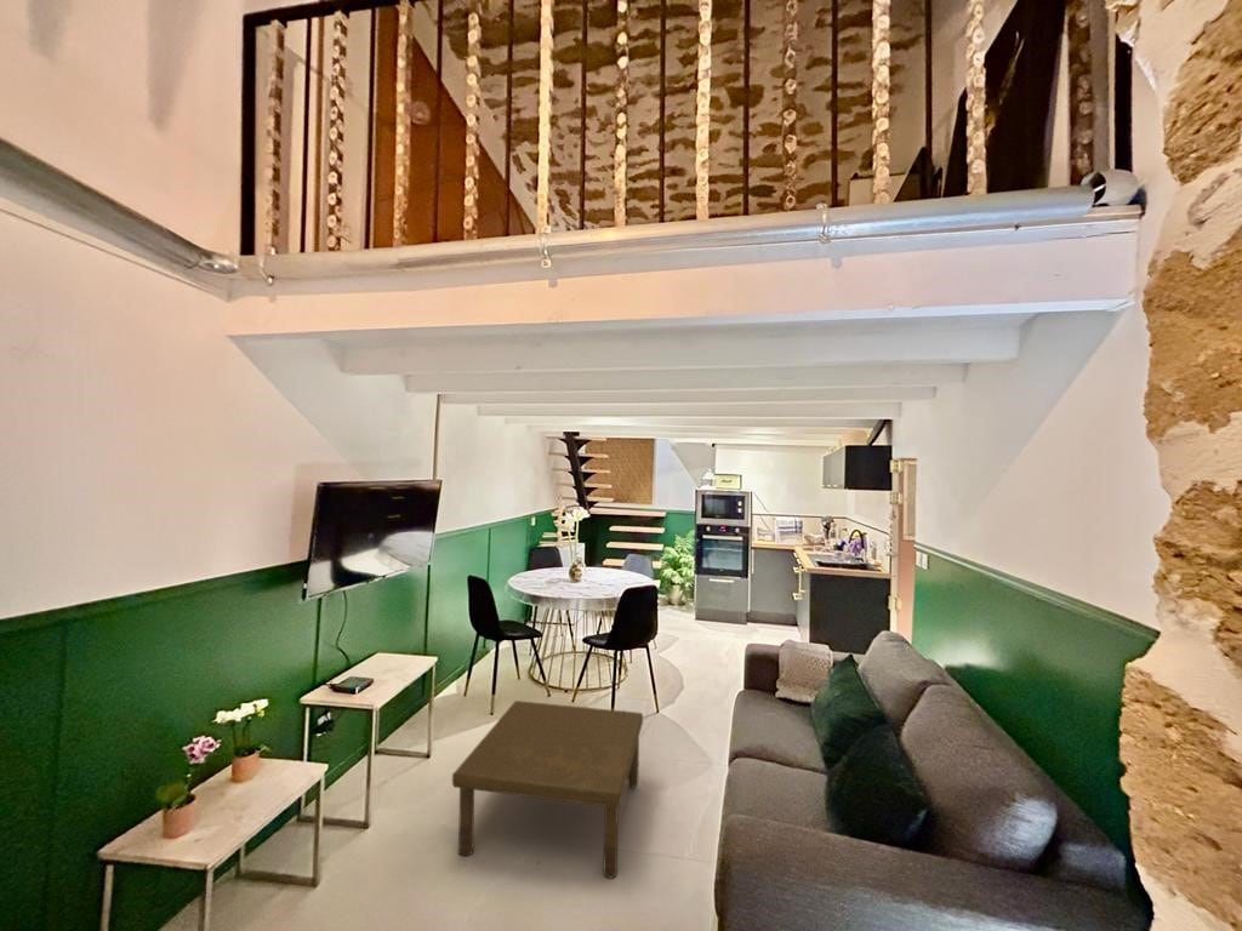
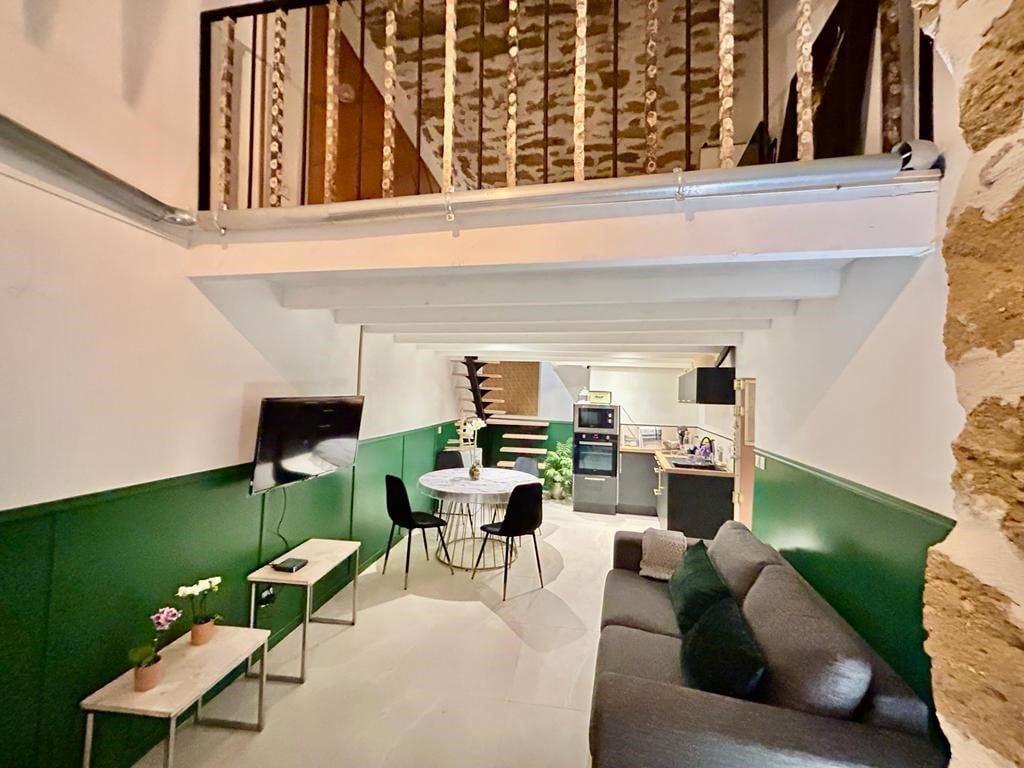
- coffee table (558, 777)
